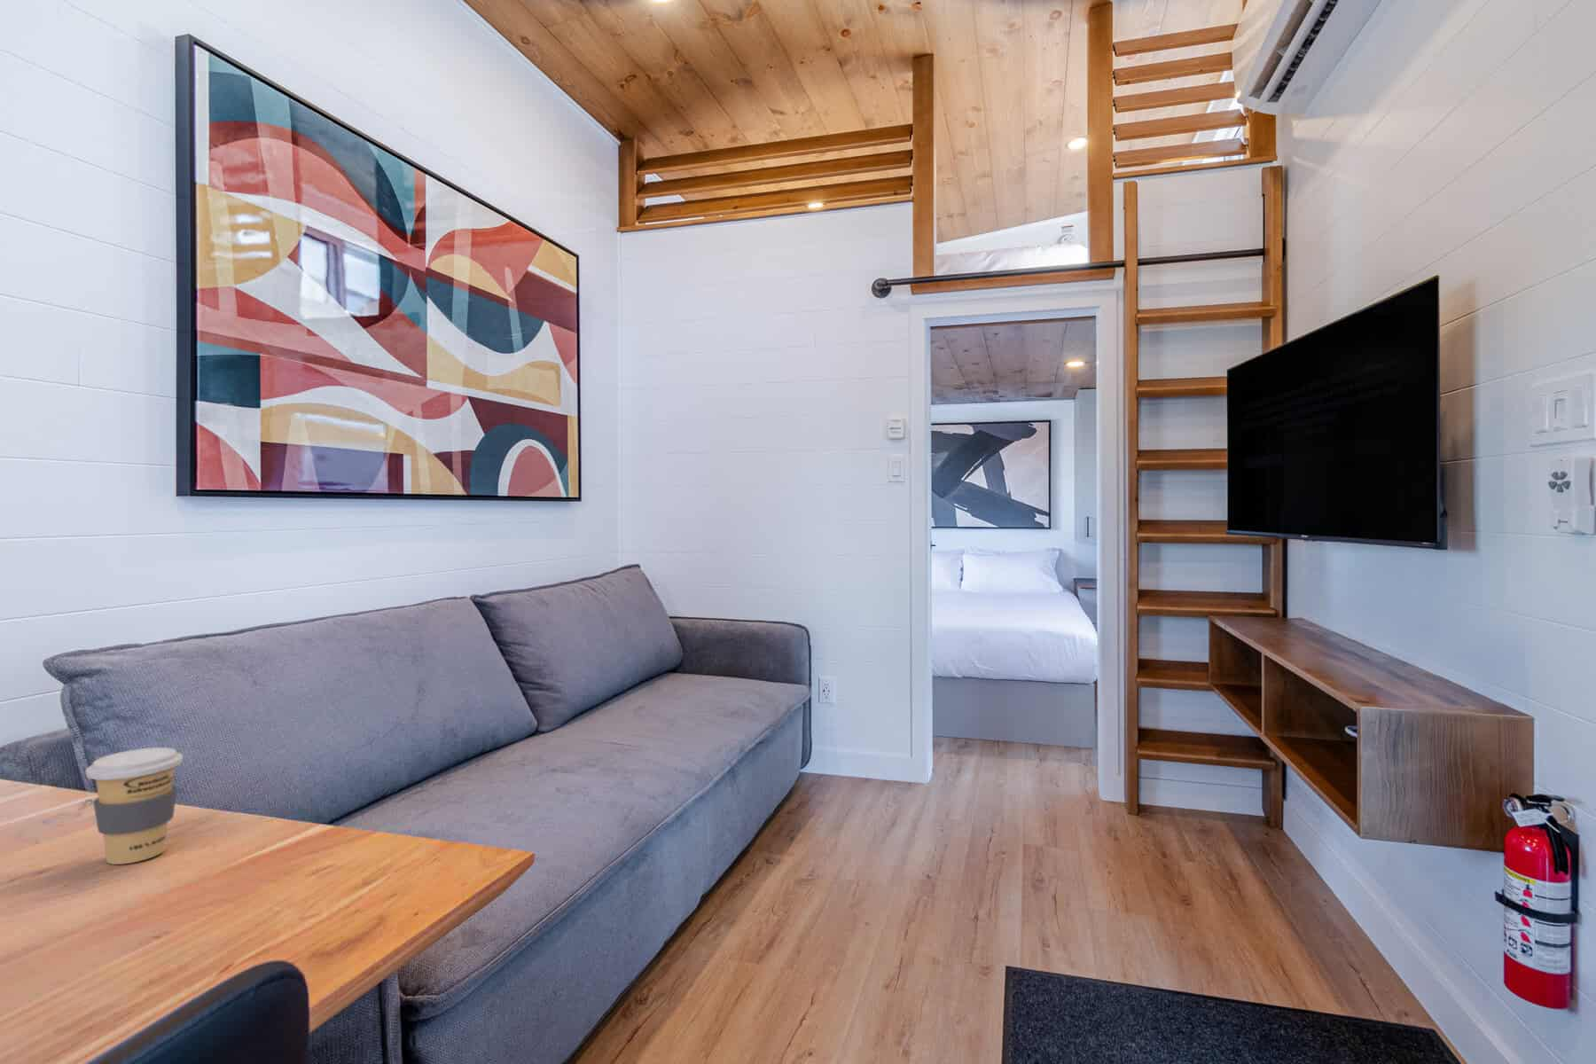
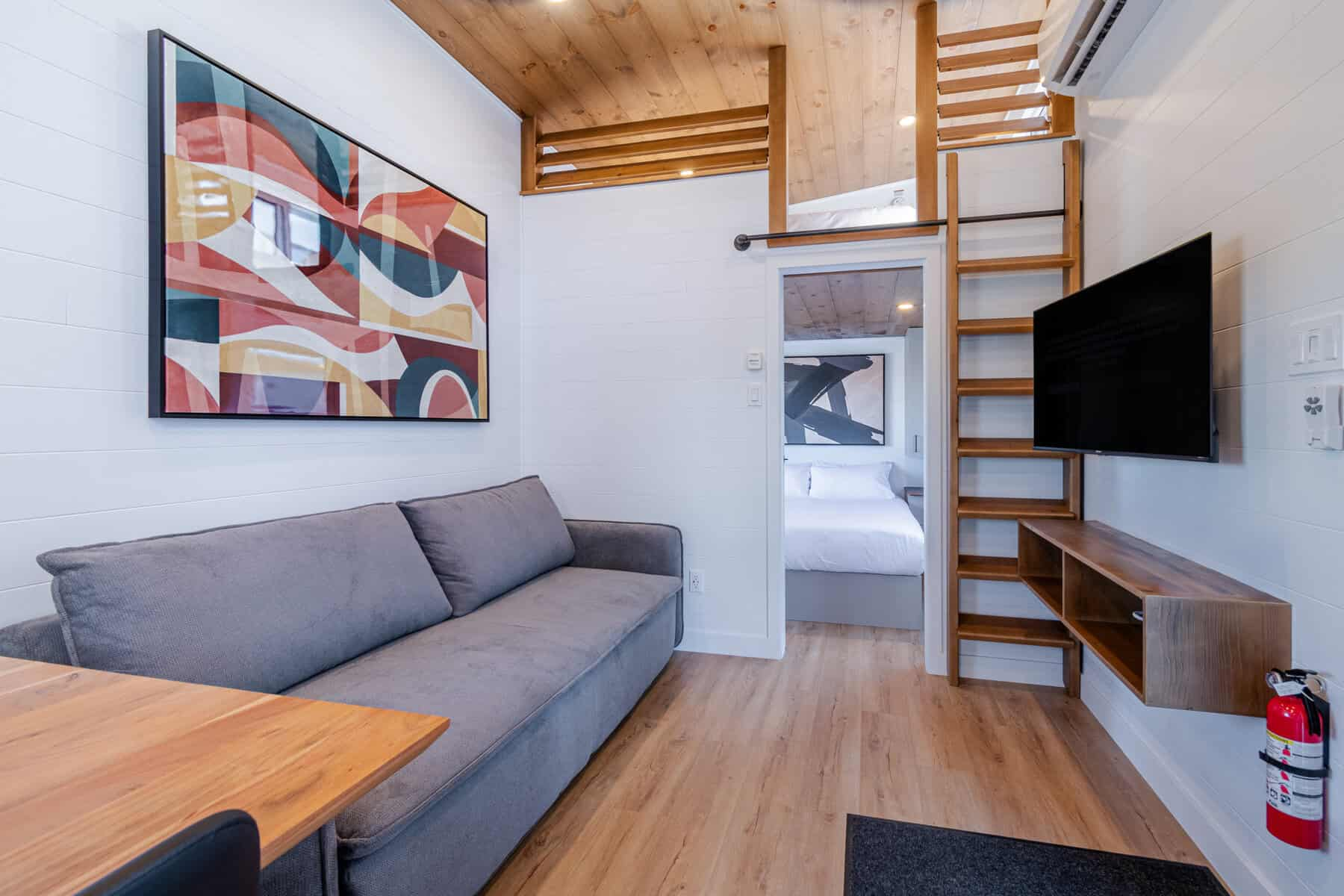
- coffee cup (135, 805)
